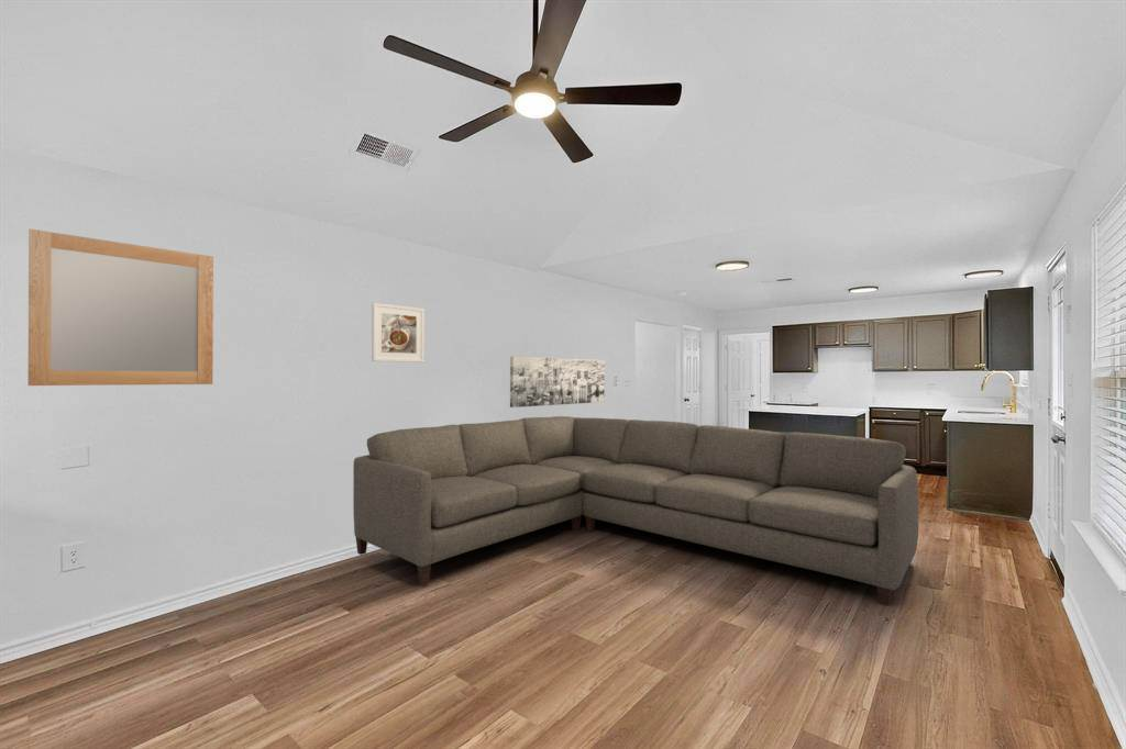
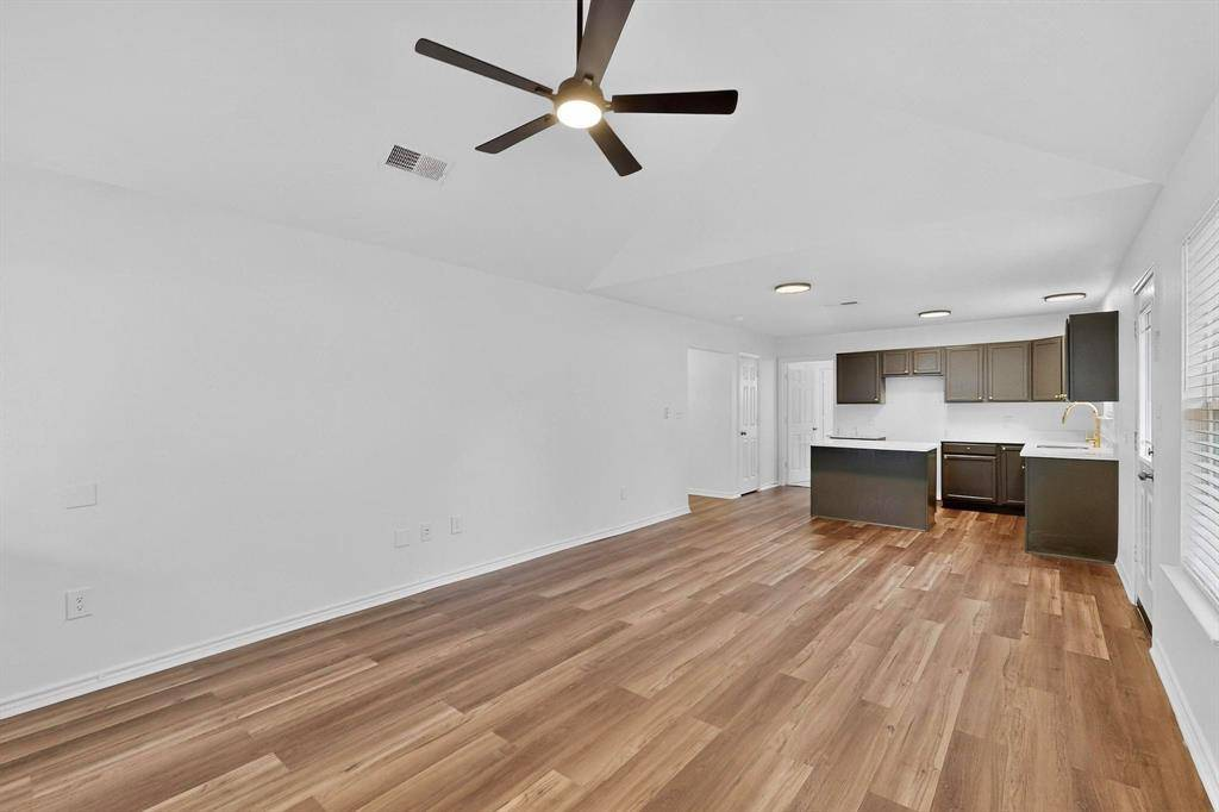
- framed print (399, 334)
- home mirror (130, 314)
- sofa (626, 496)
- wall art (561, 381)
